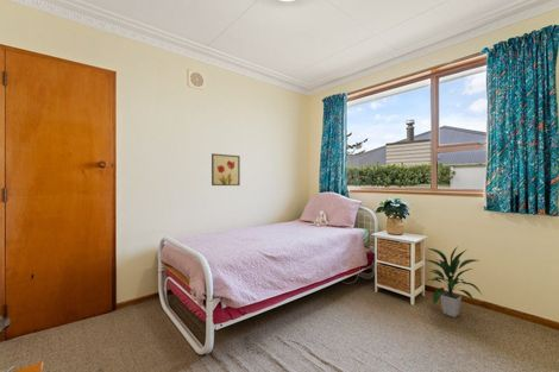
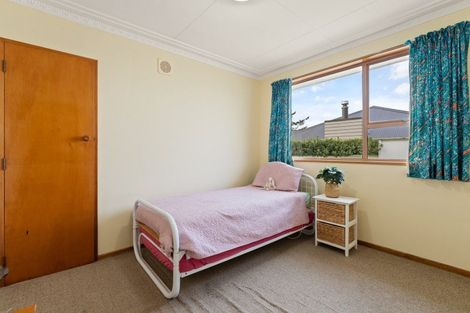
- wall art (225, 170)
- indoor plant (448, 278)
